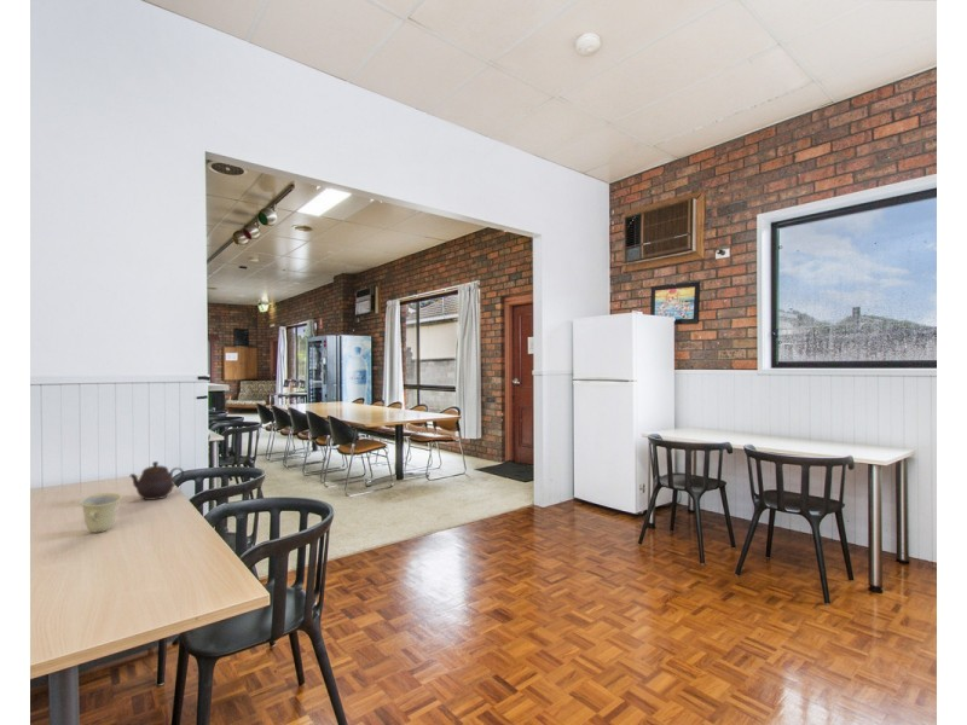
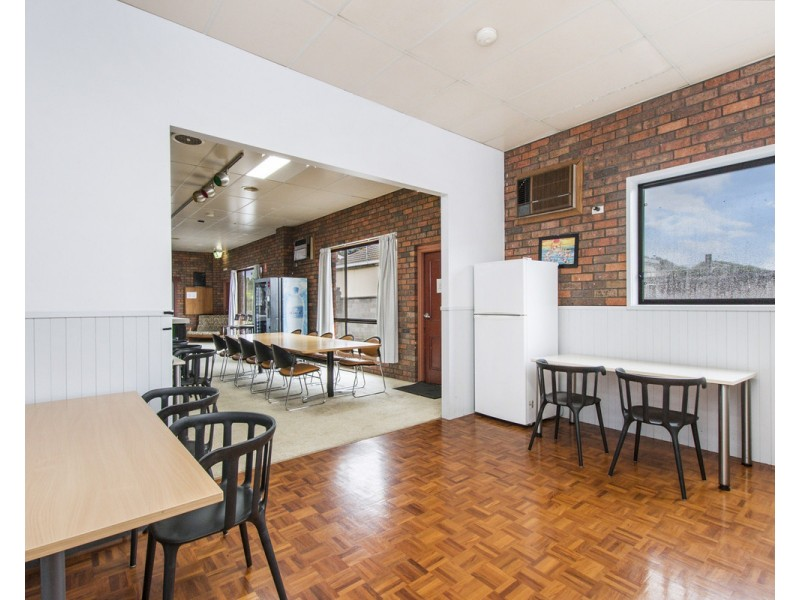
- cup (100, 514)
- teapot (157, 478)
